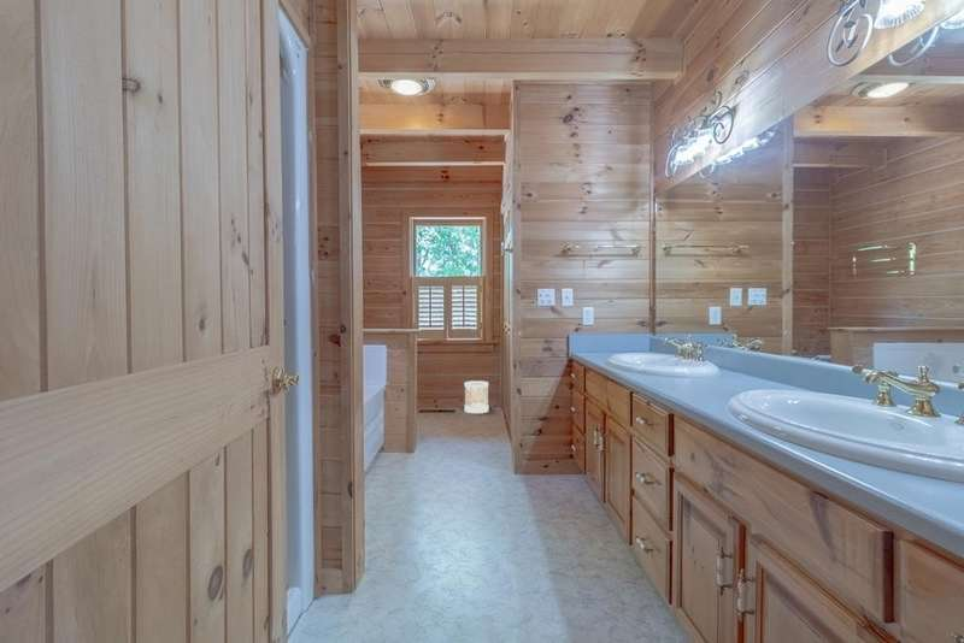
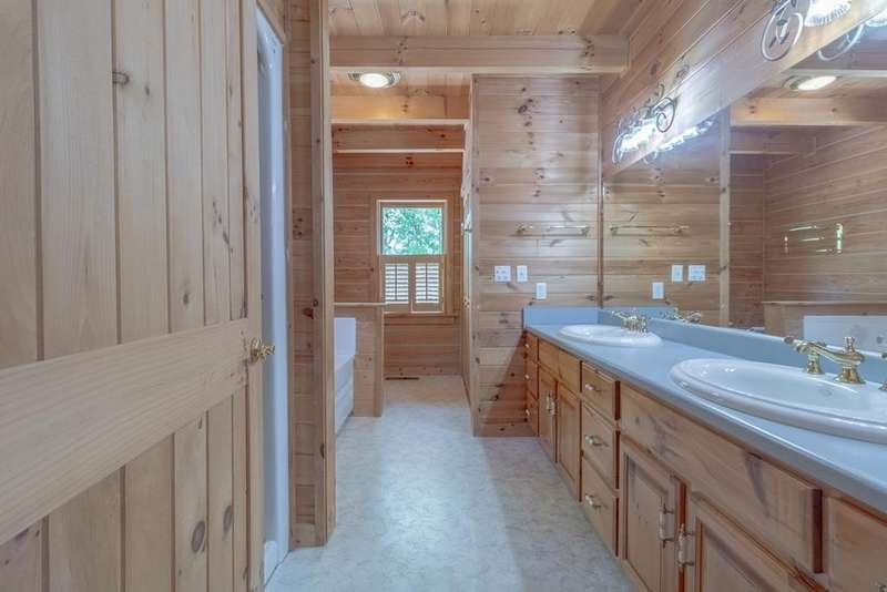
- wastebasket (476, 396)
